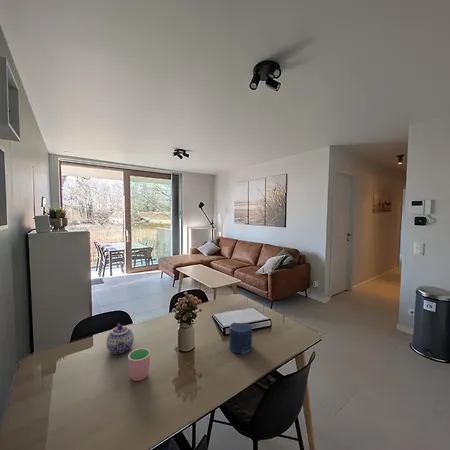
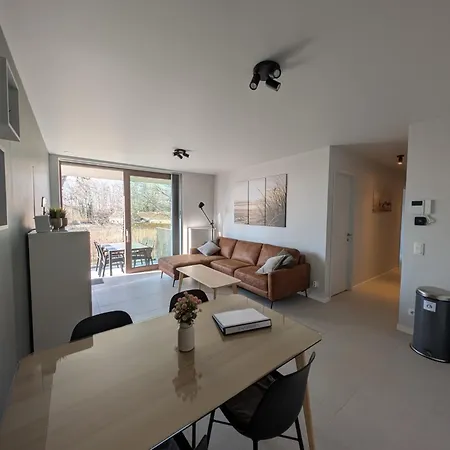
- cup (139, 362)
- teapot (120, 337)
- candle (240, 337)
